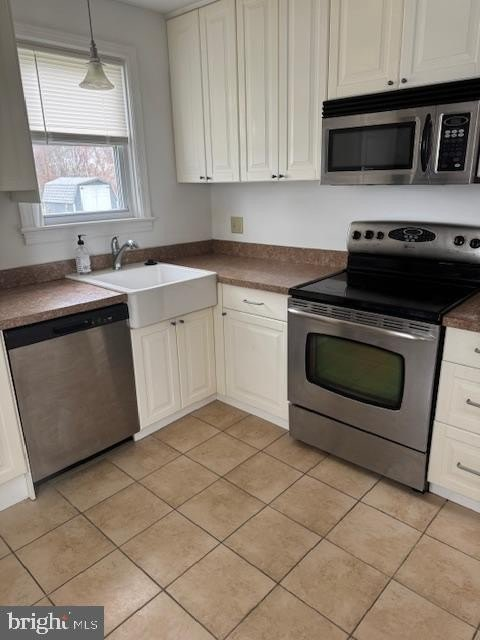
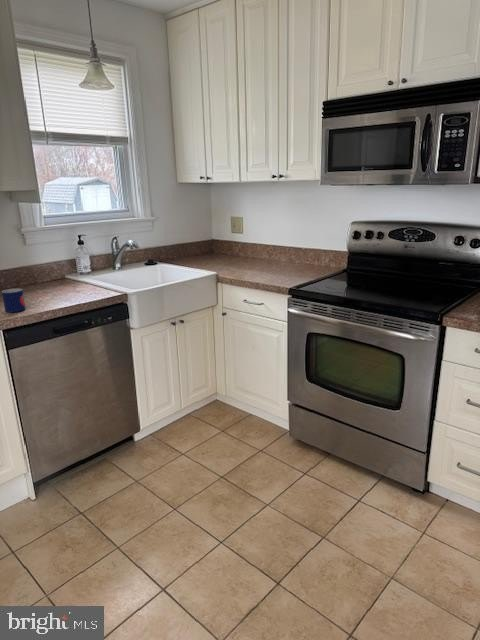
+ mug (14, 299)
